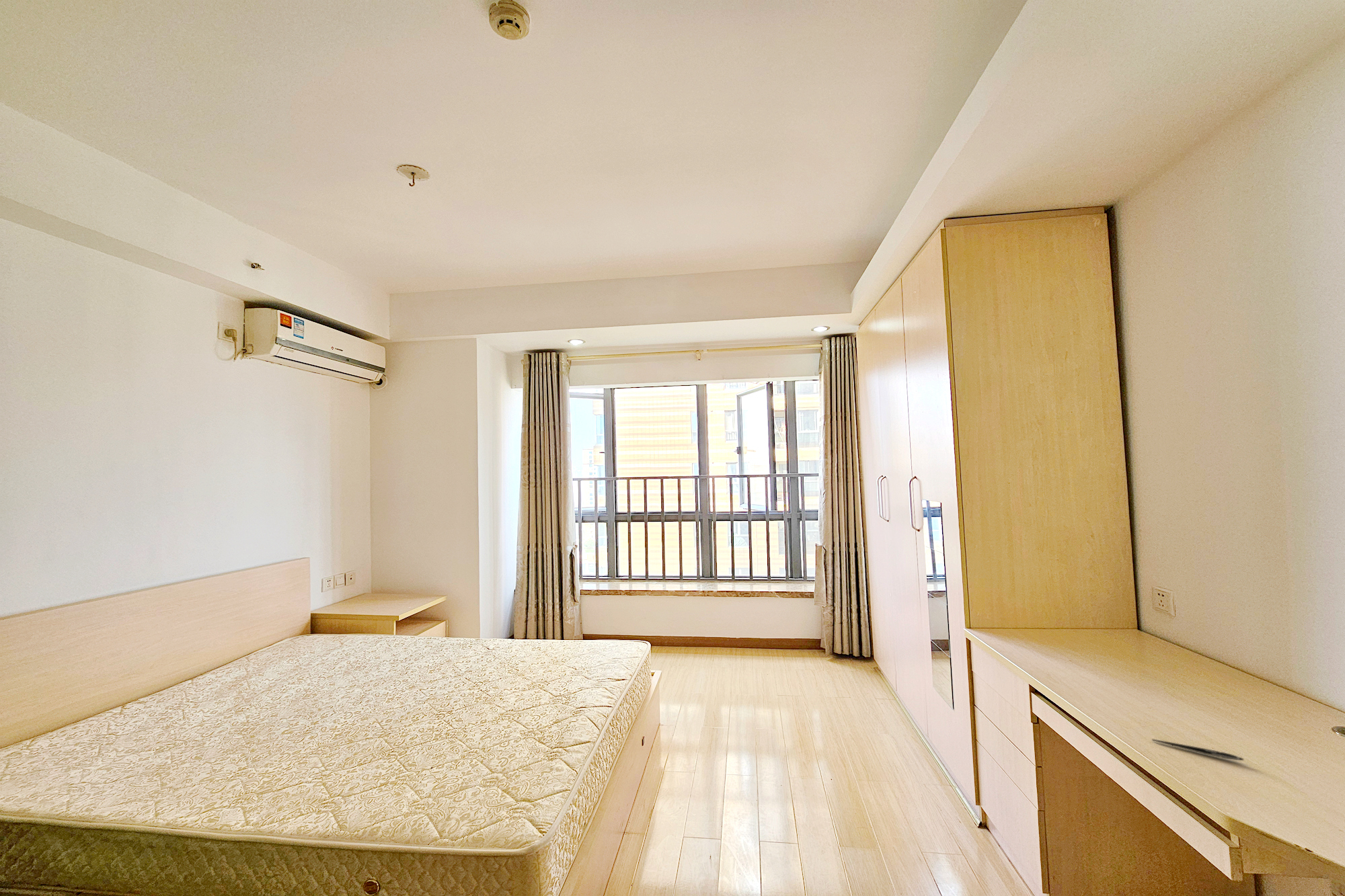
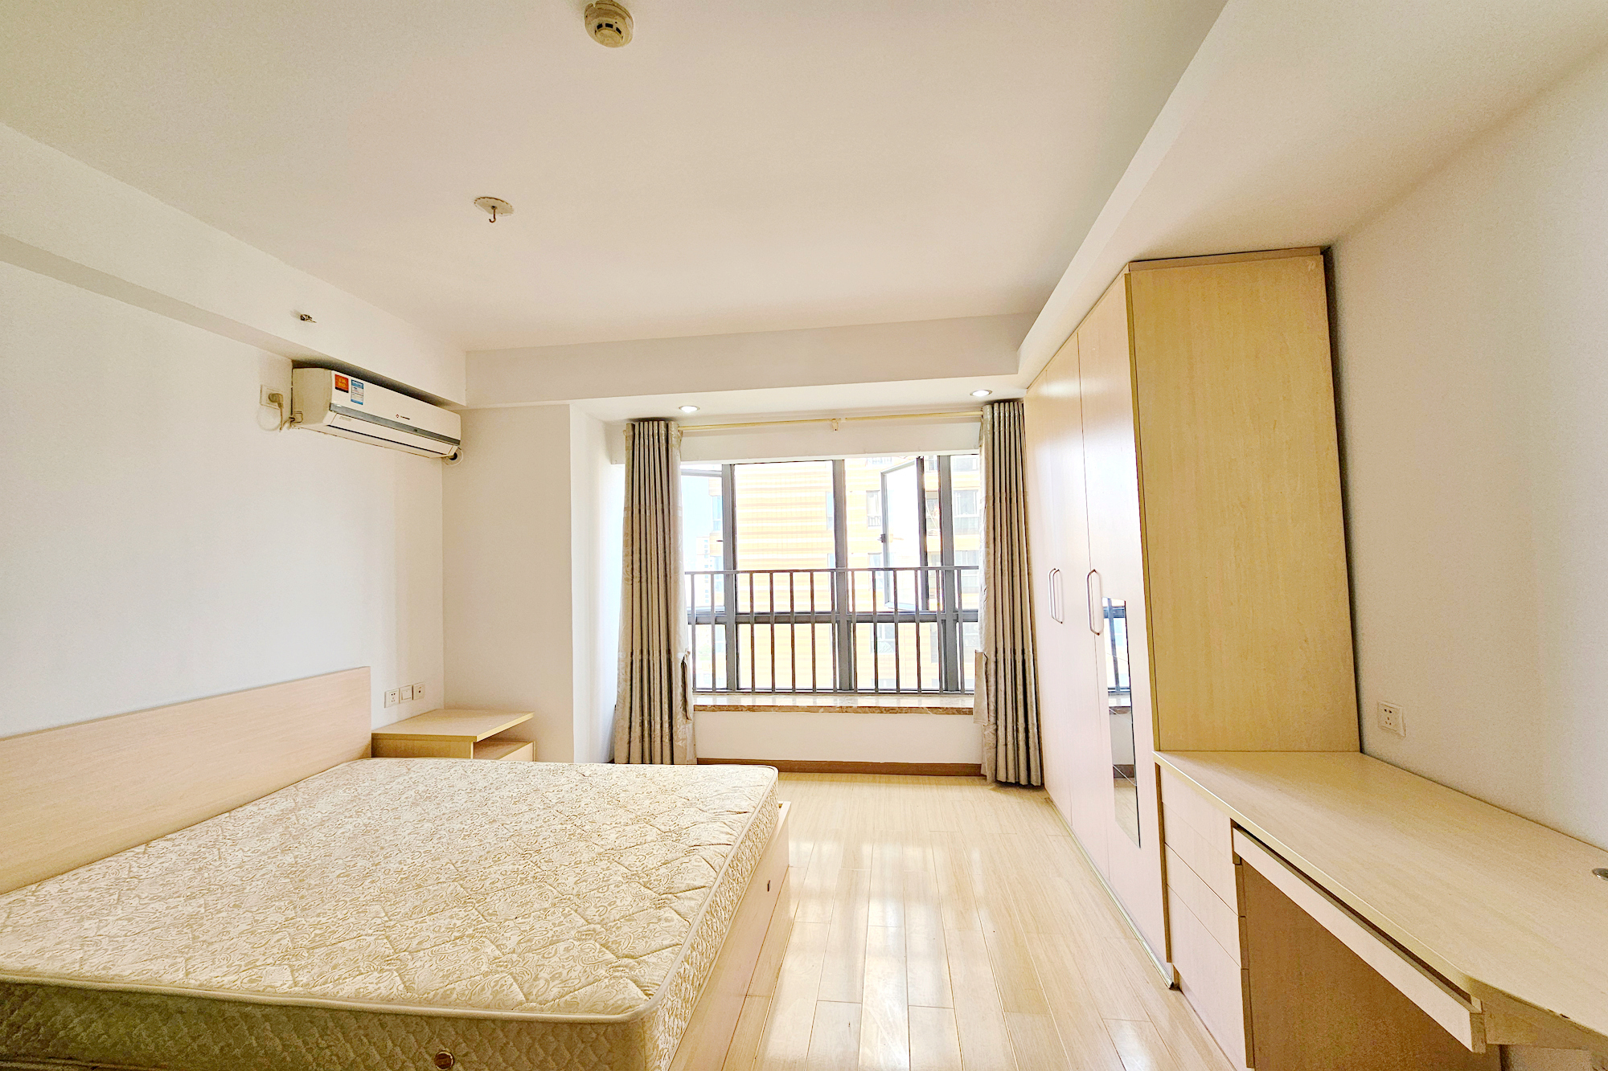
- pen (1196, 748)
